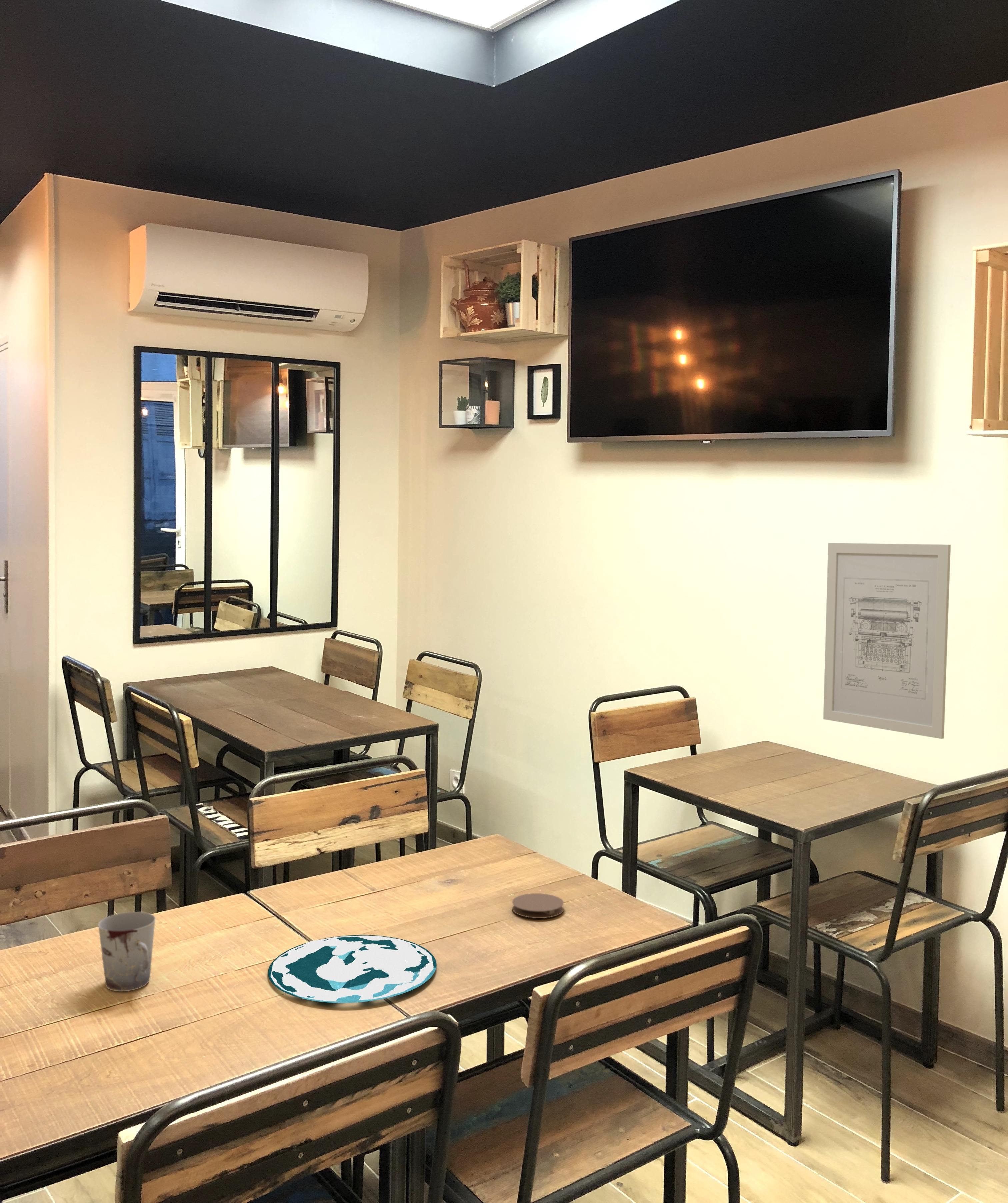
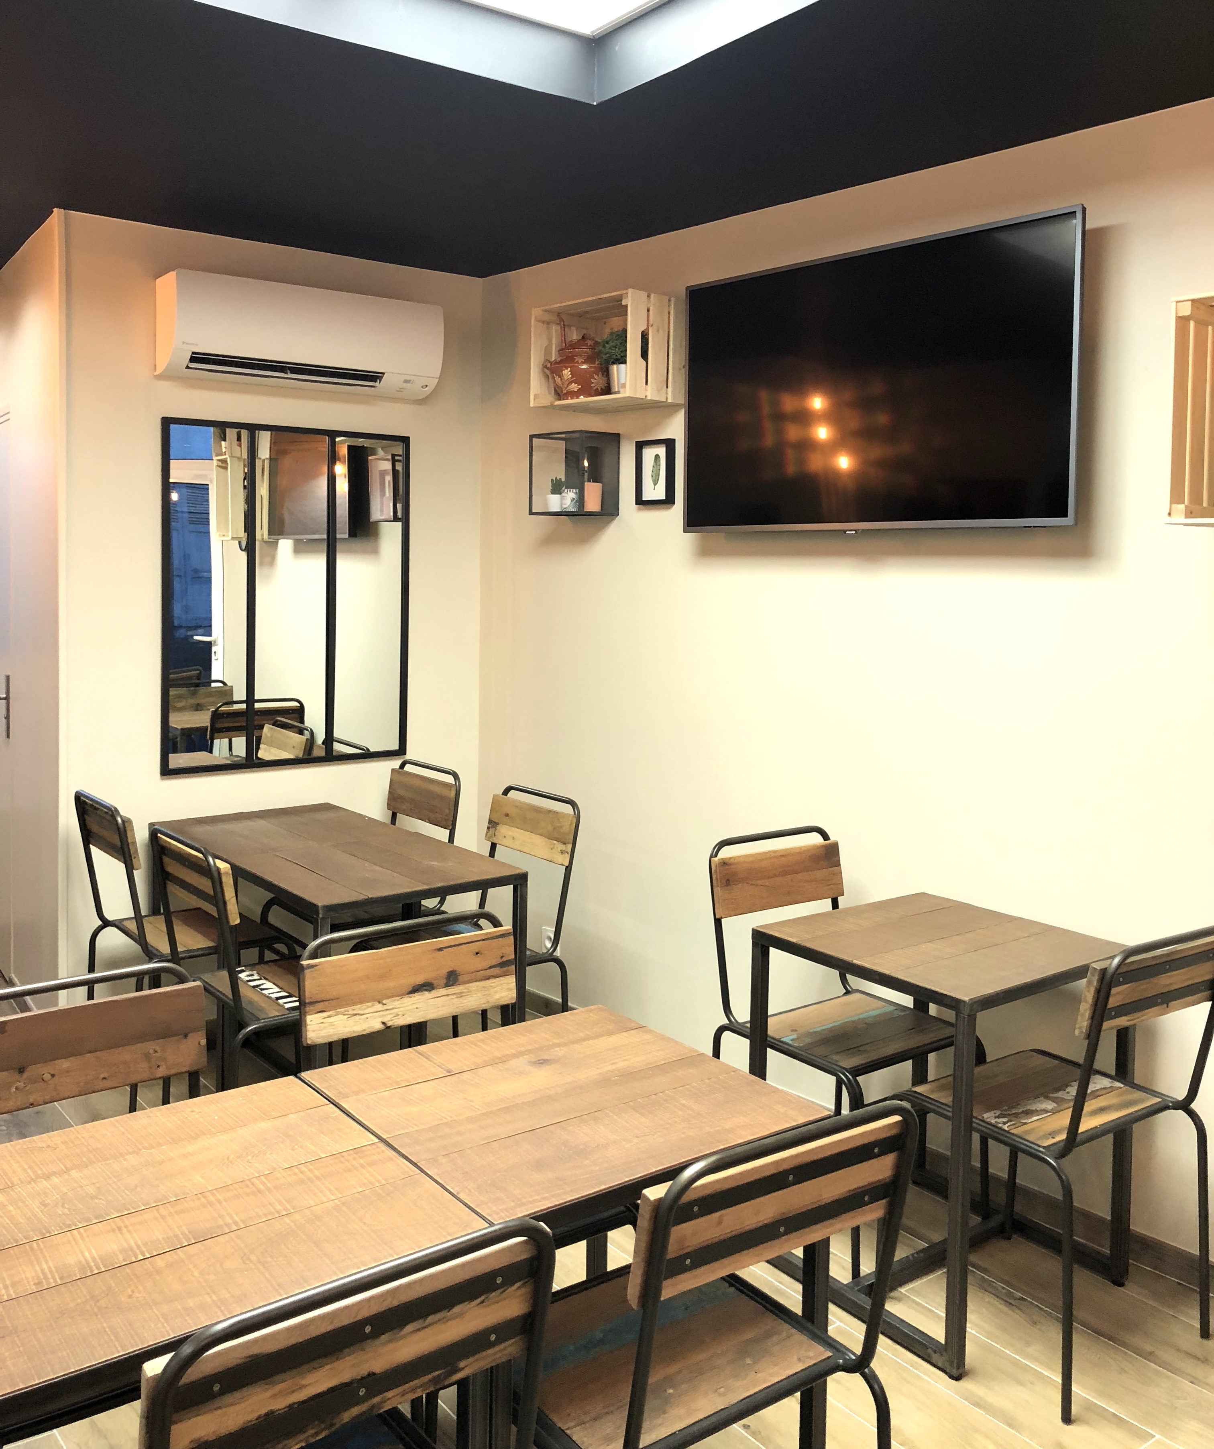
- cup (132, 955)
- plate (353, 959)
- wall art (883, 636)
- coaster (538, 905)
